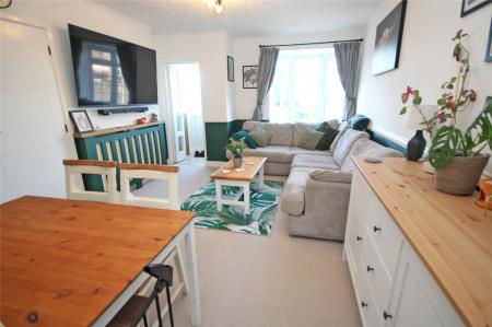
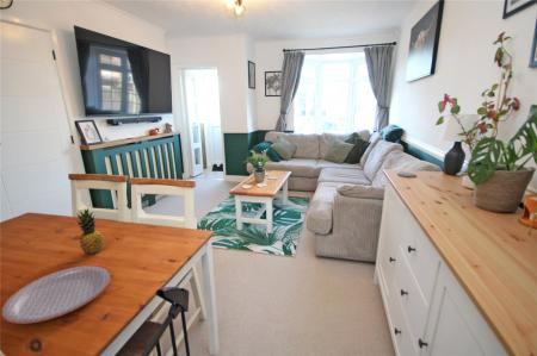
+ fruit (90, 230)
+ plate (61, 292)
